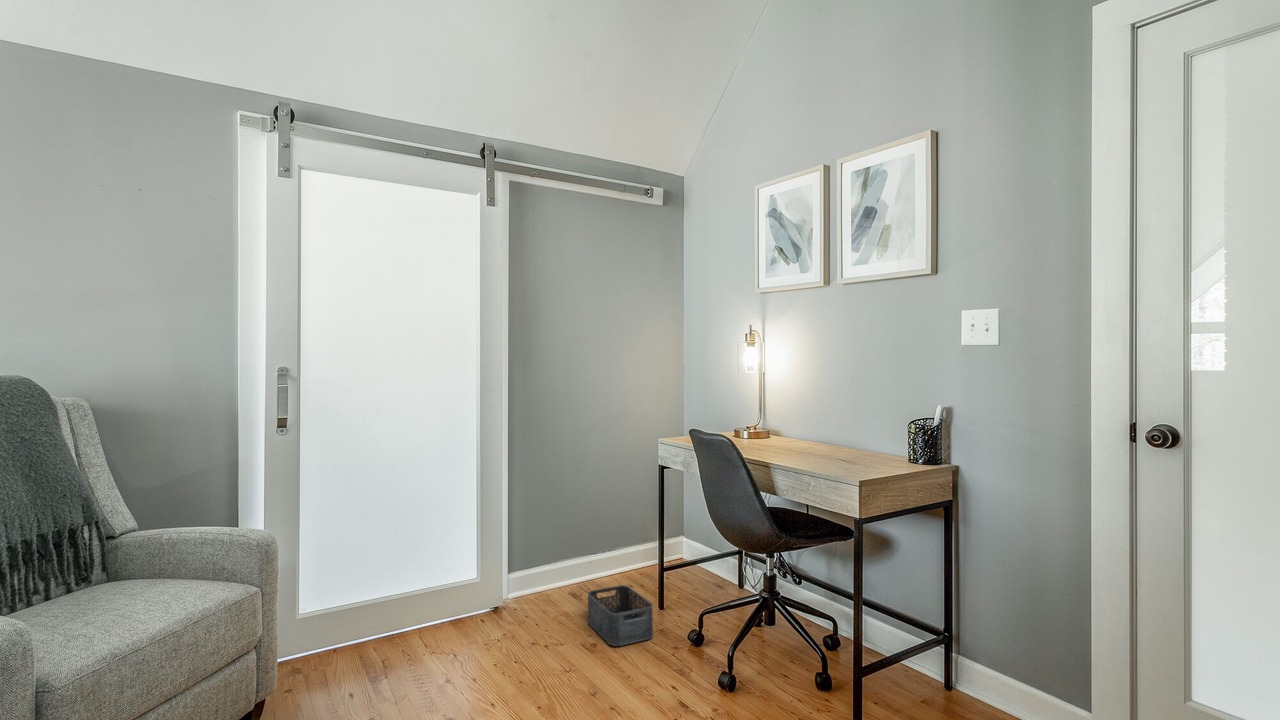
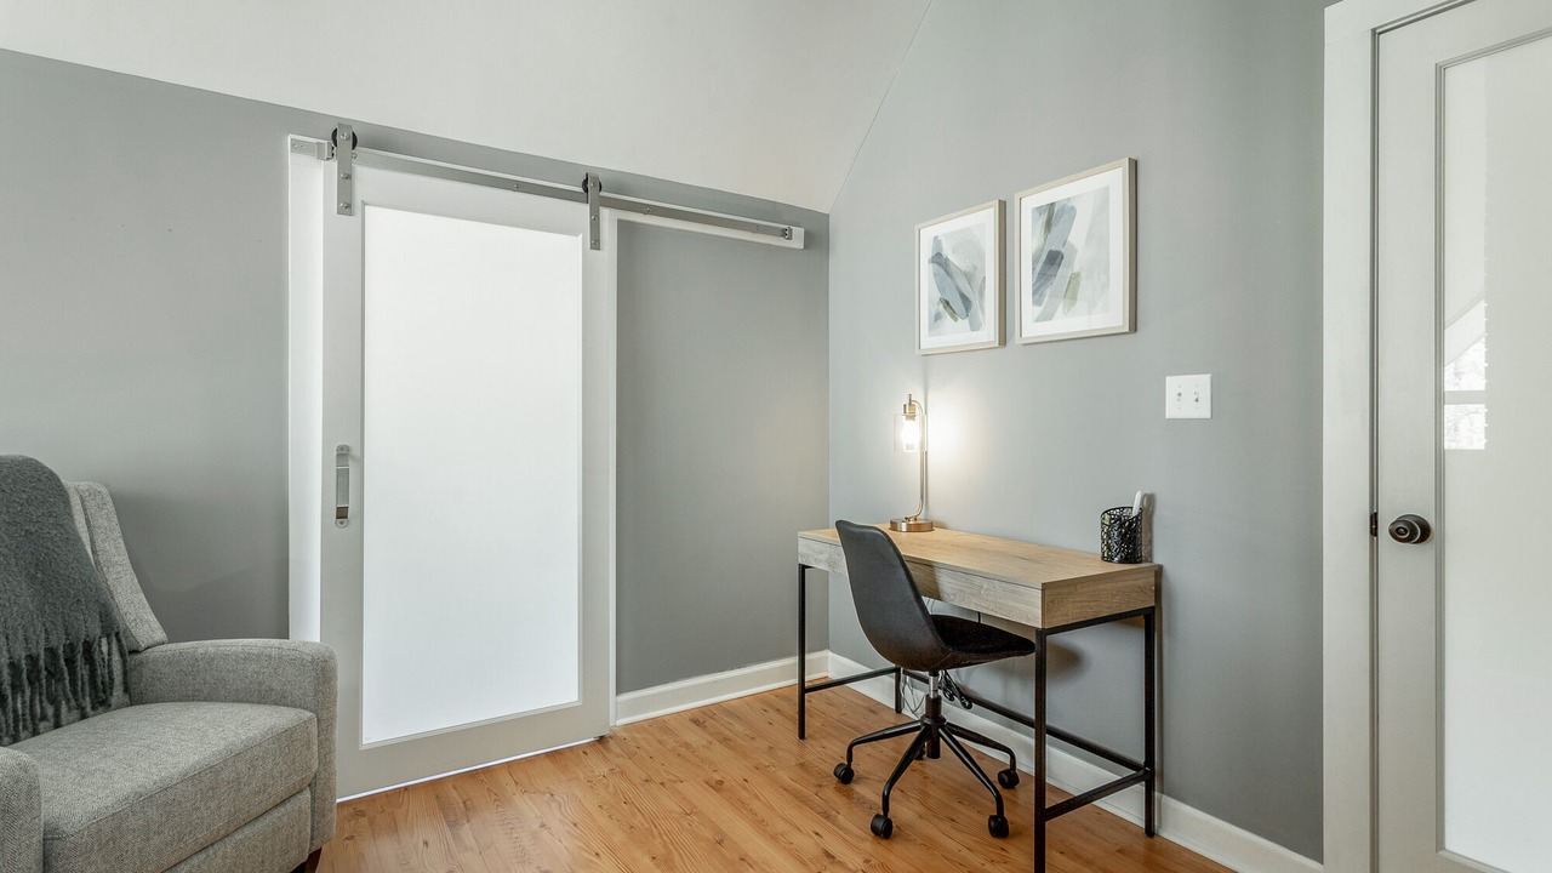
- storage bin (619, 614)
